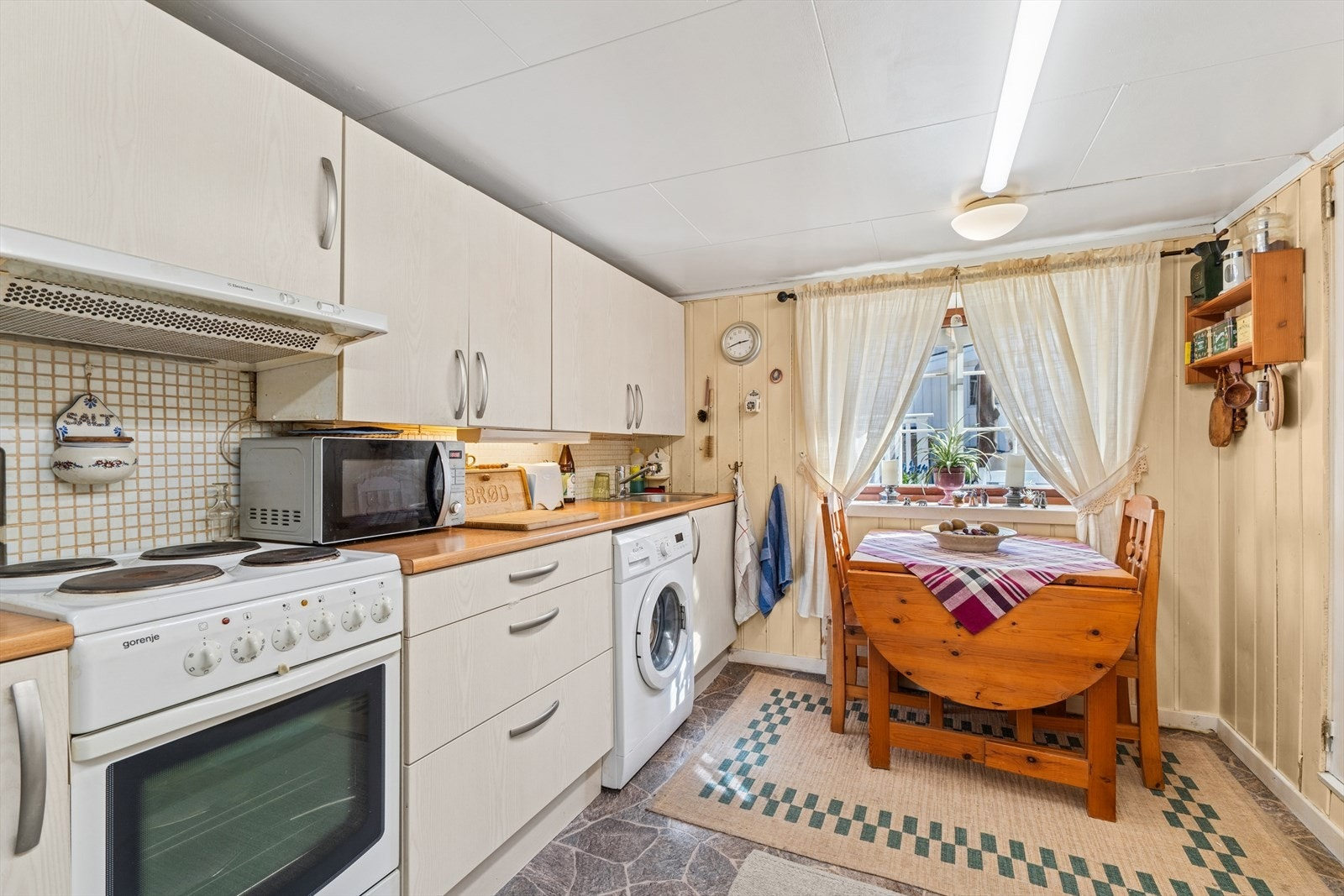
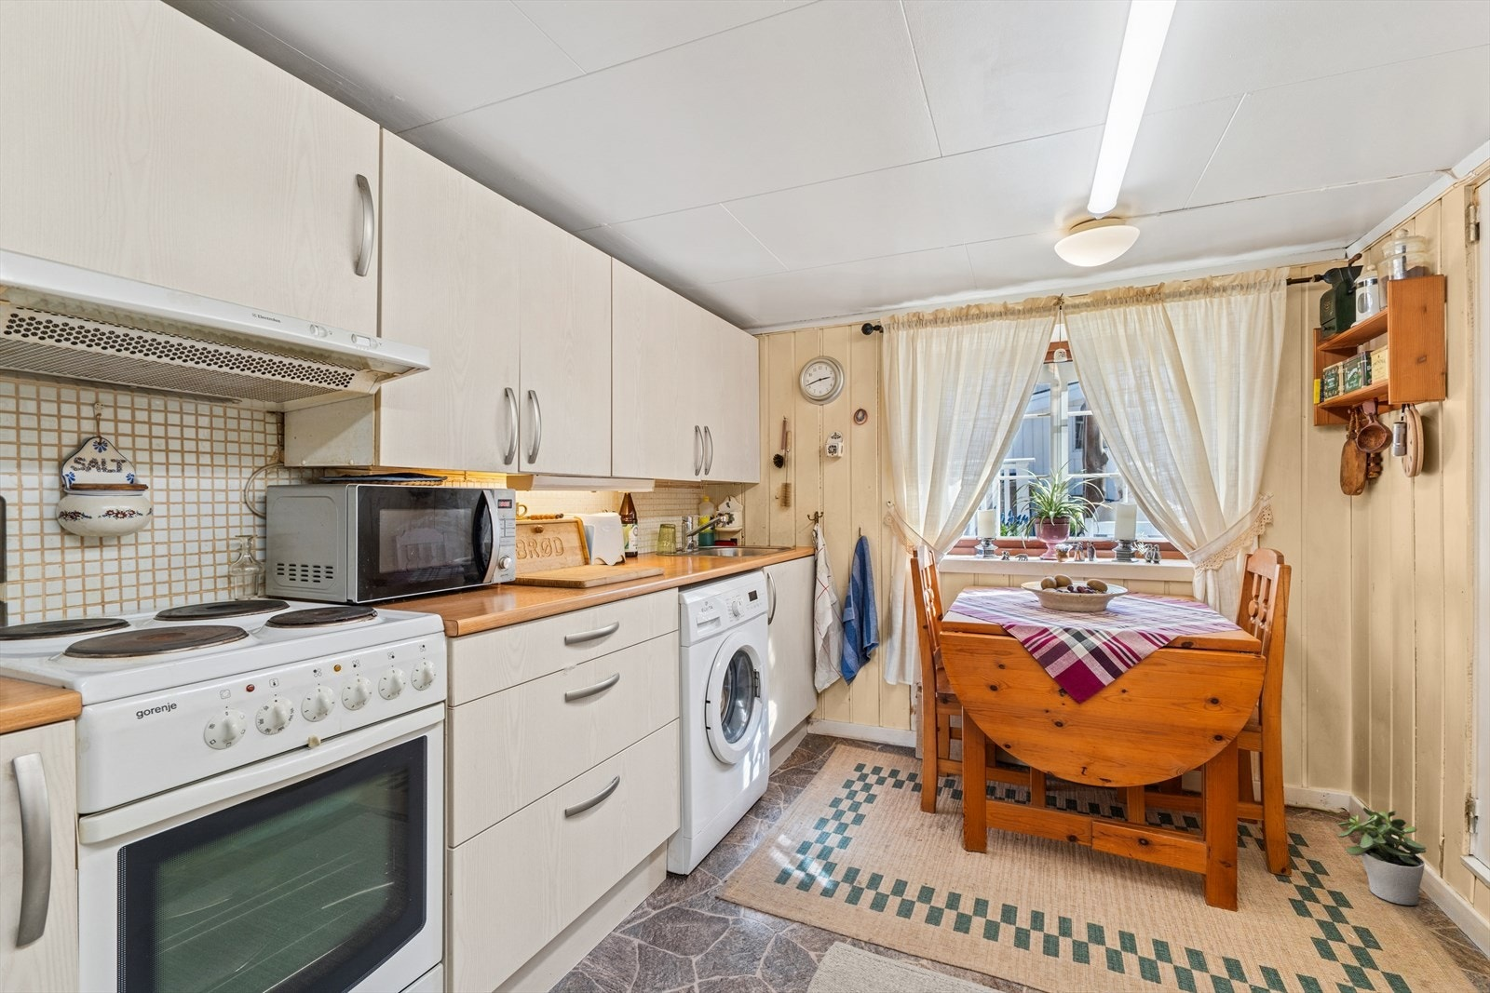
+ potted plant (1378, 850)
